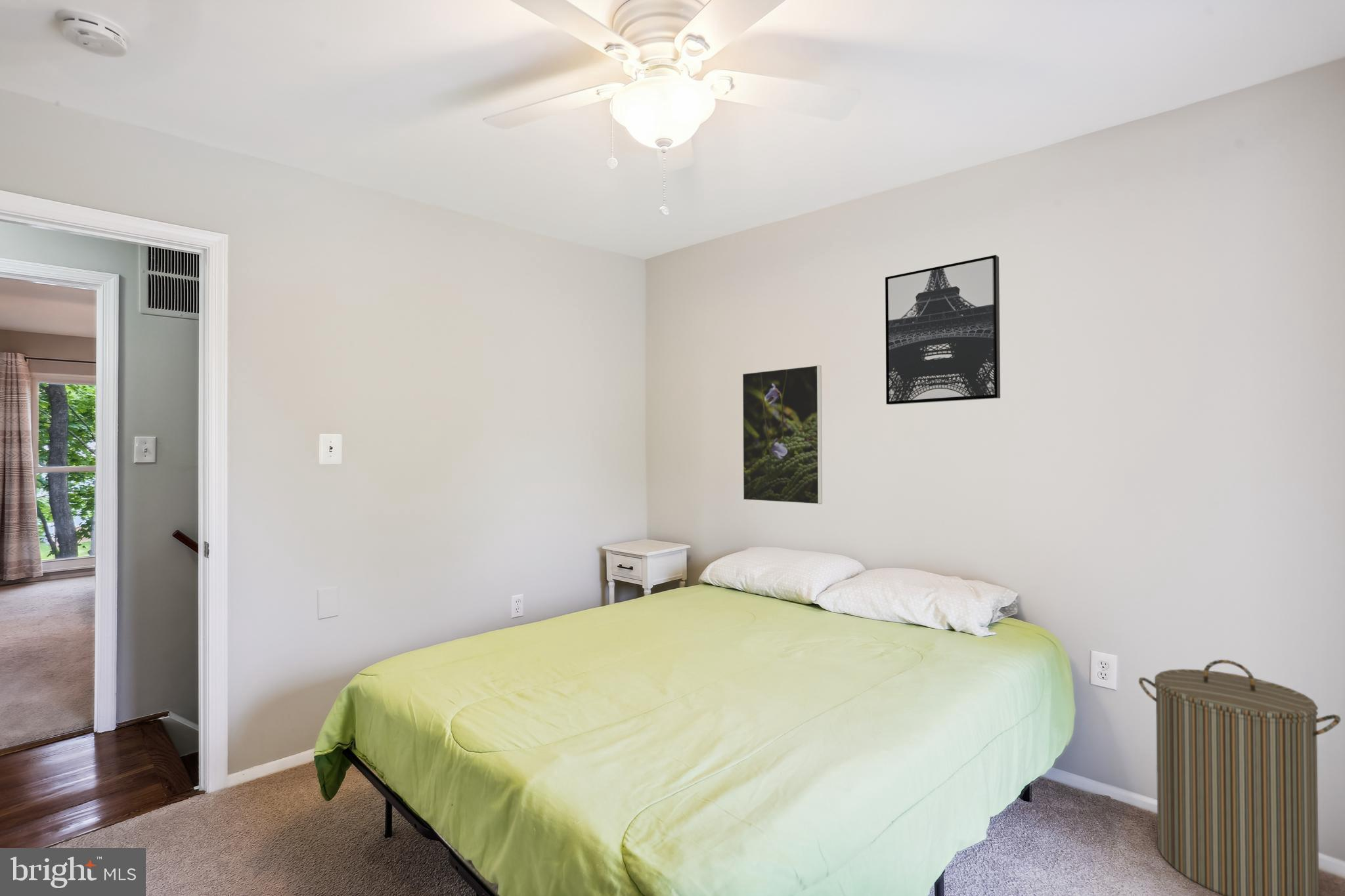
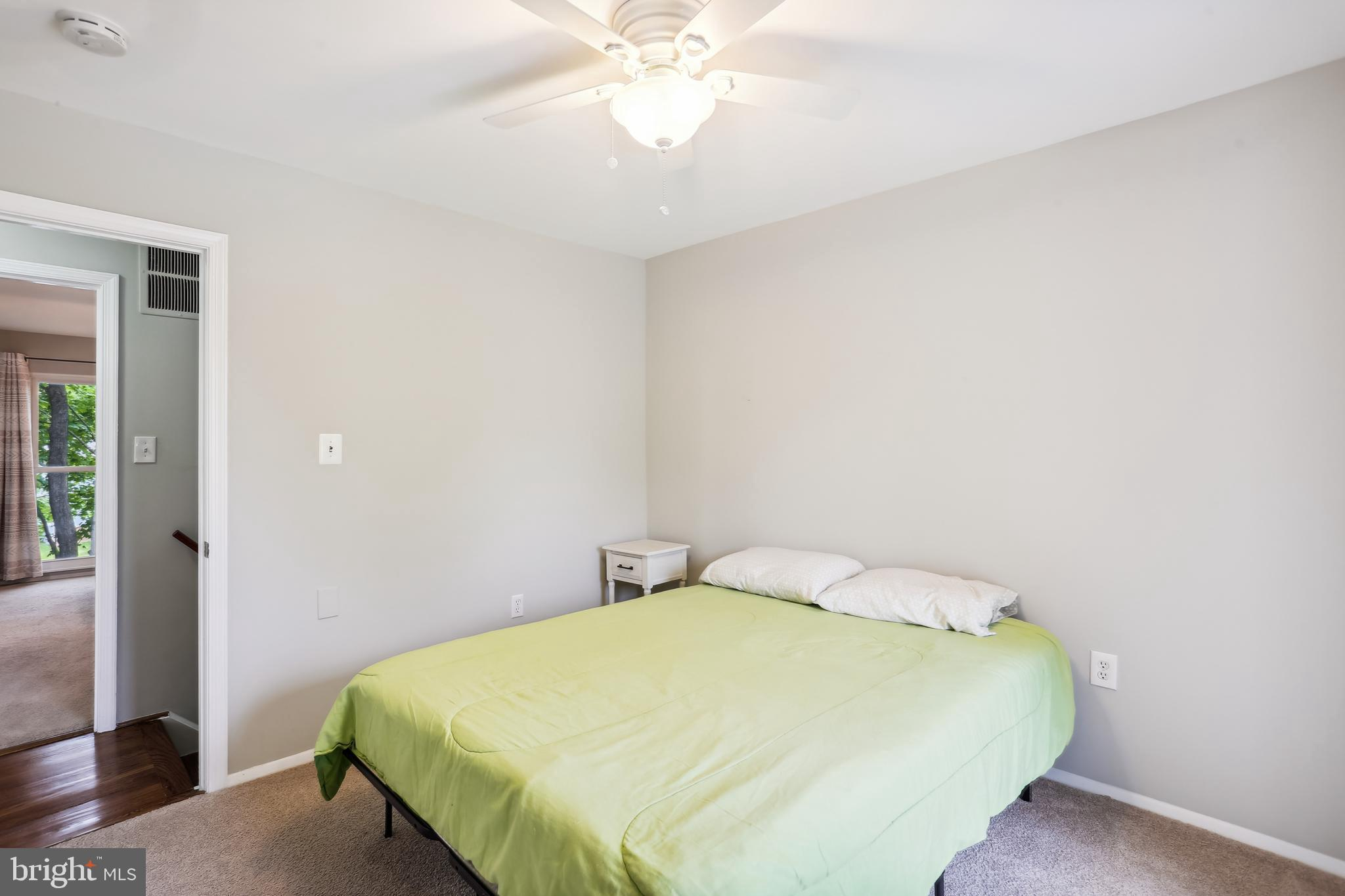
- wall art (939, 334)
- laundry hamper (1232, 764)
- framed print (780, 435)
